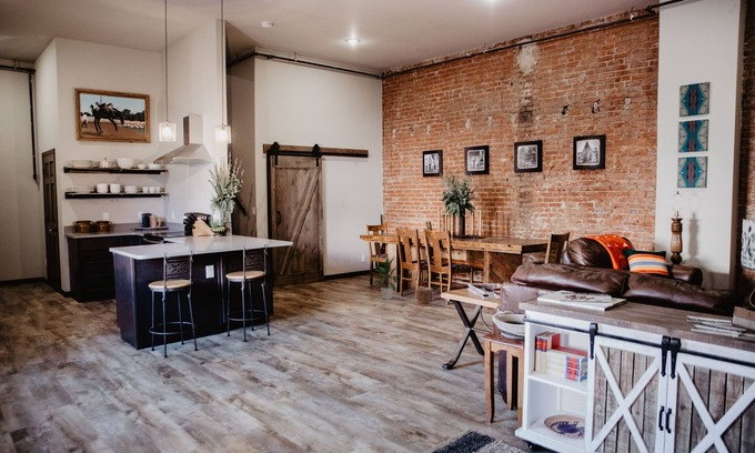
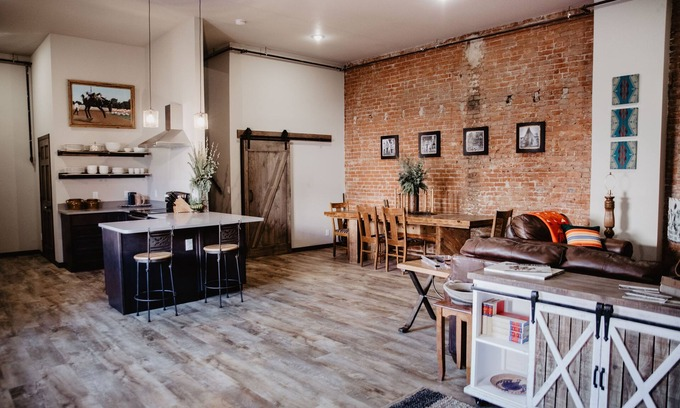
- indoor plant (386, 278)
- plant pot (424, 295)
